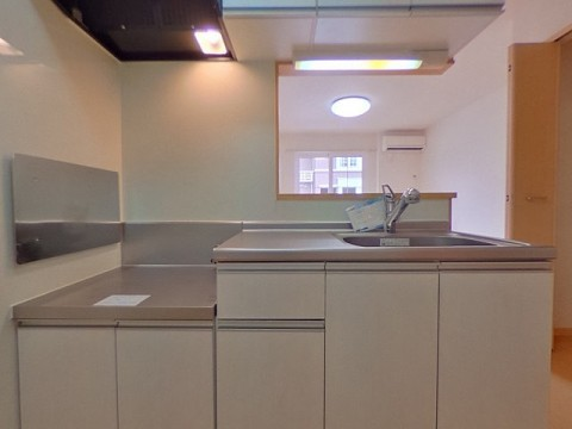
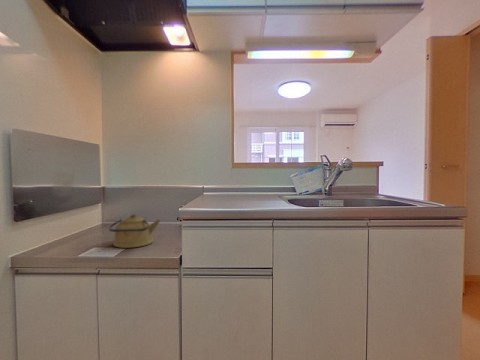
+ kettle (137, 228)
